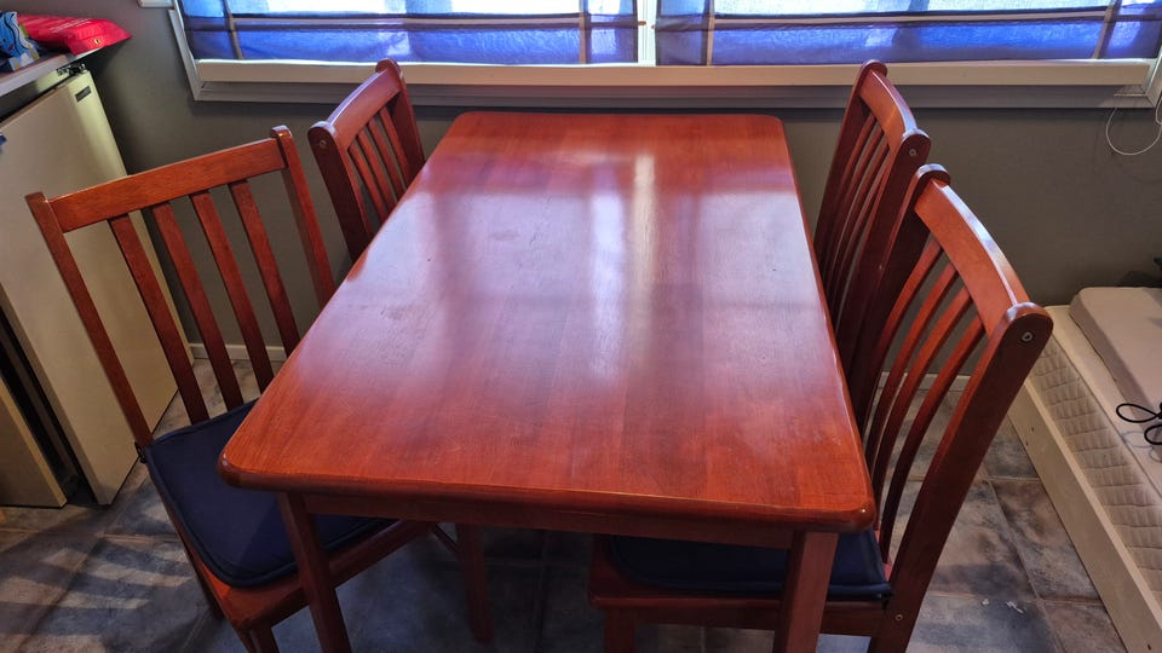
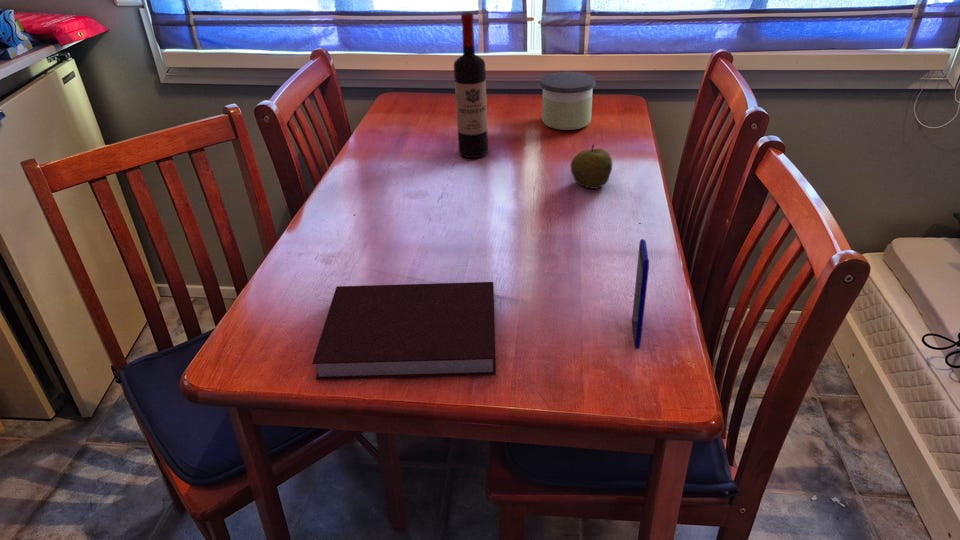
+ smartphone (640, 294)
+ candle (567, 101)
+ notebook (410, 327)
+ wine bottle (470, 87)
+ apple (591, 165)
